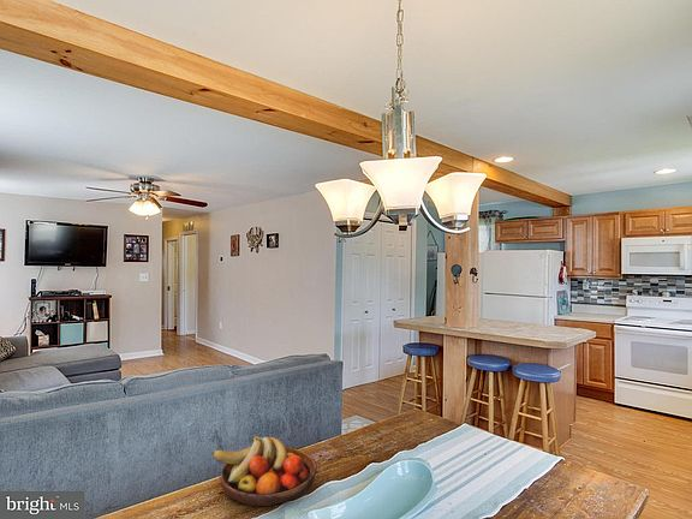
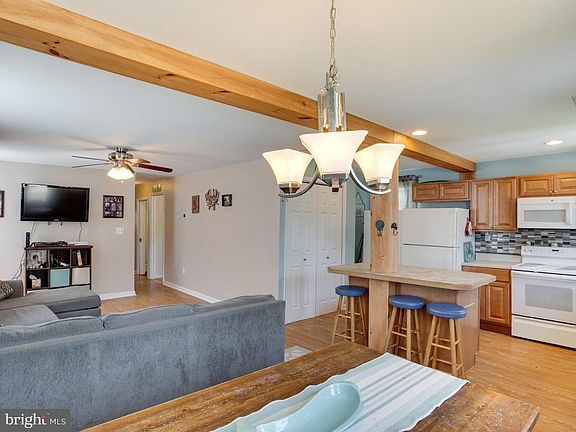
- fruit bowl (268, 464)
